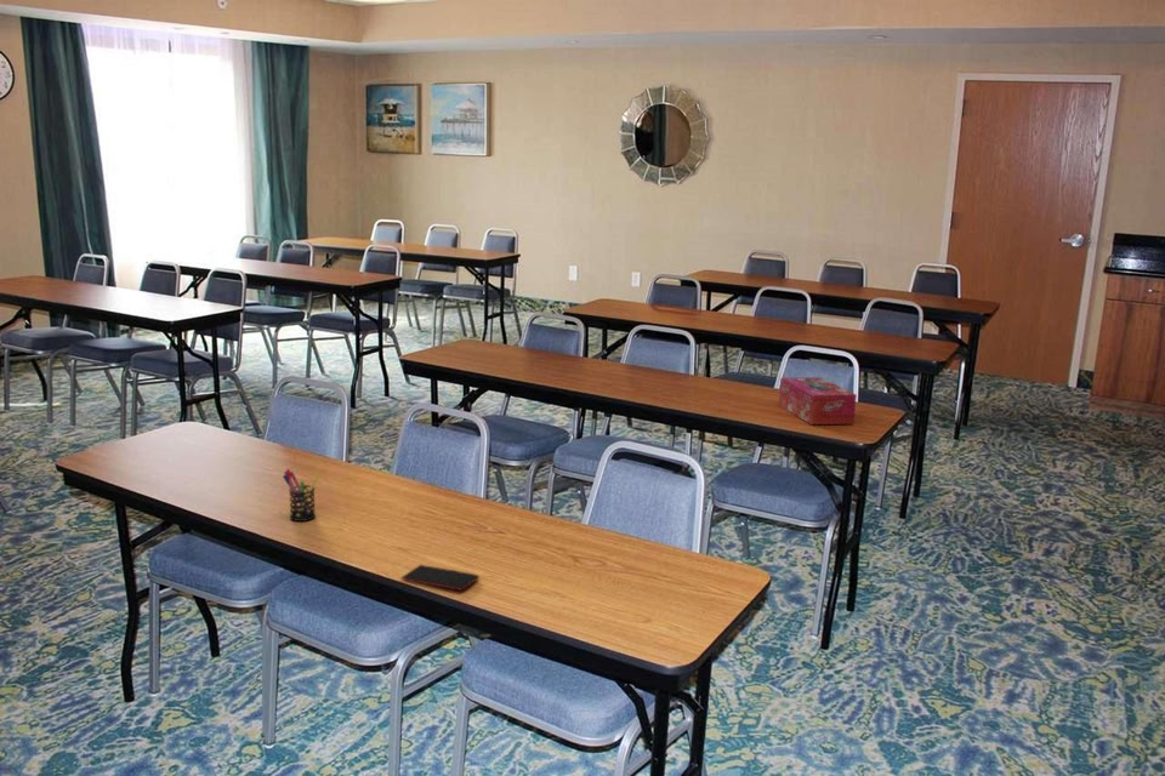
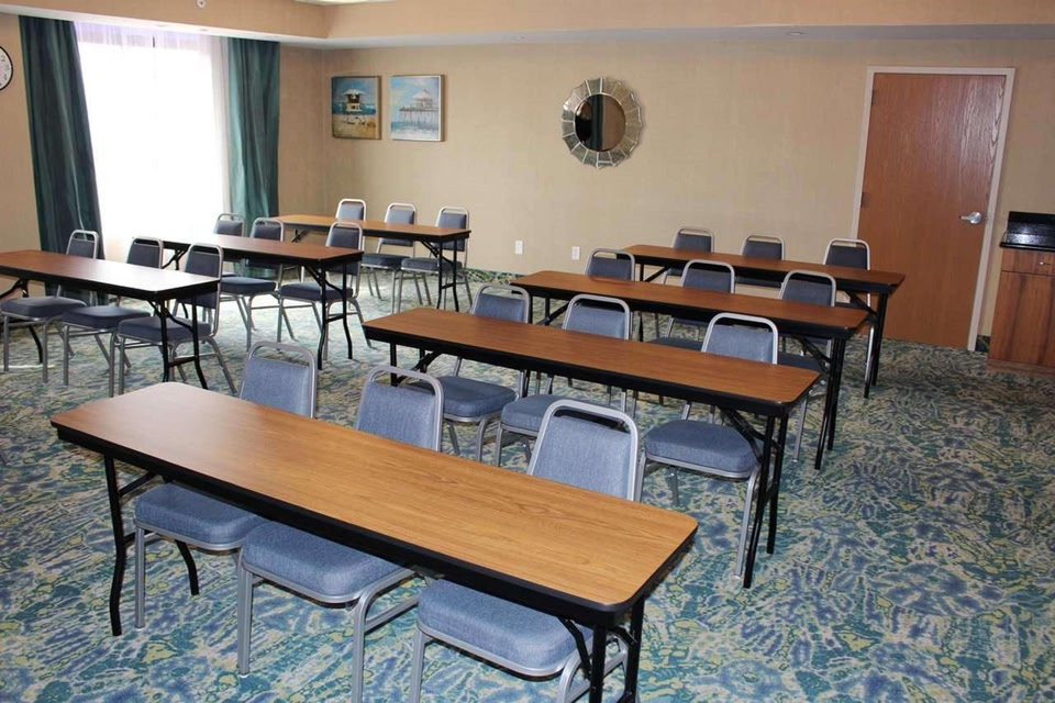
- smartphone (441, 577)
- pen holder (300, 493)
- tissue box (816, 399)
